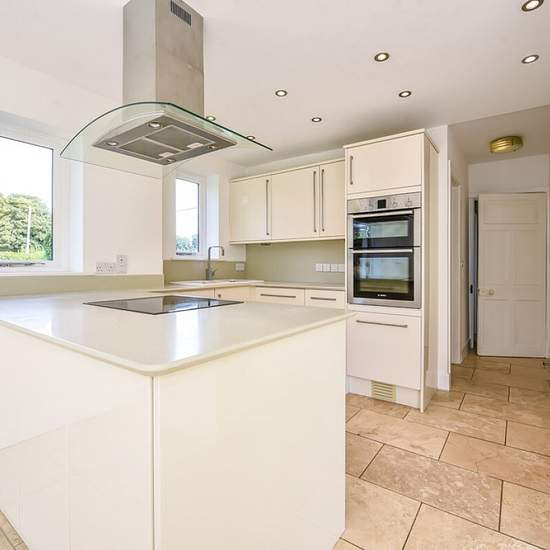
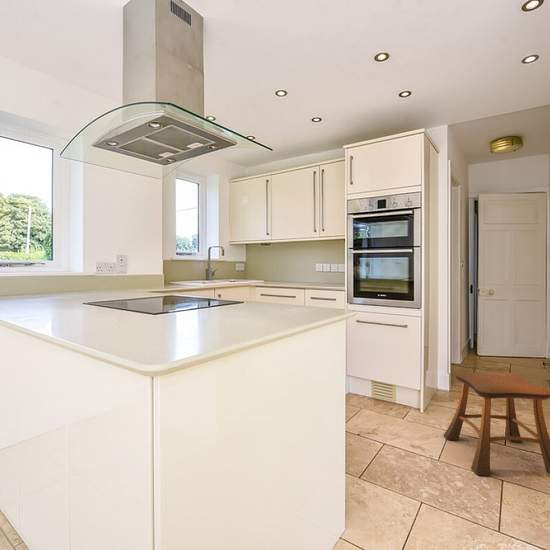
+ stool (498, 417)
